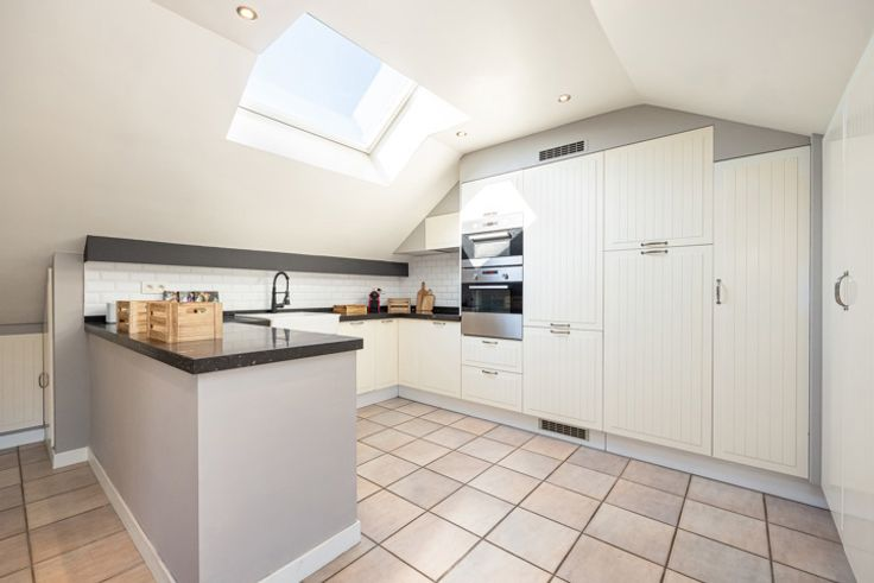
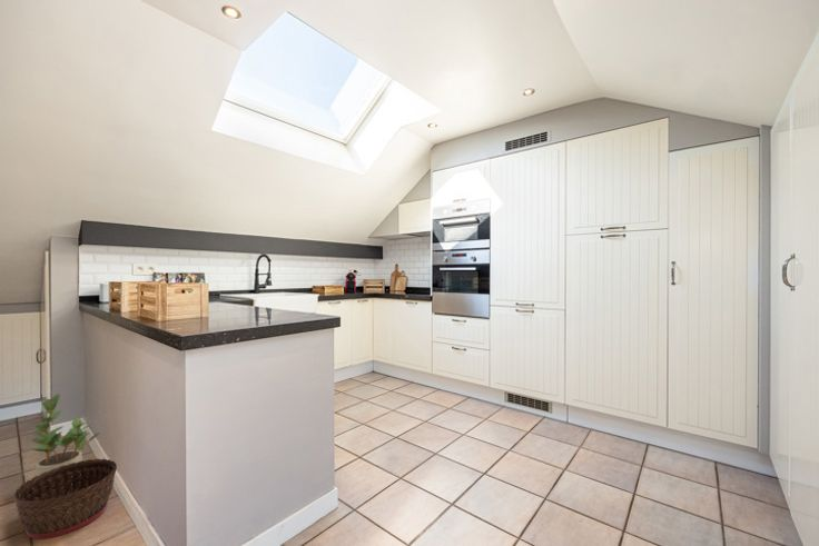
+ basket (68, 497)
+ potted plant (66, 439)
